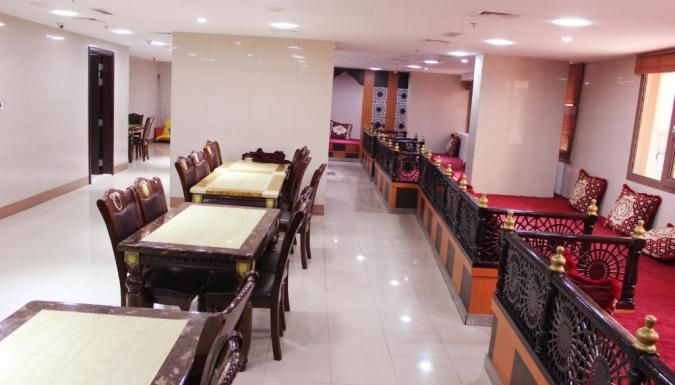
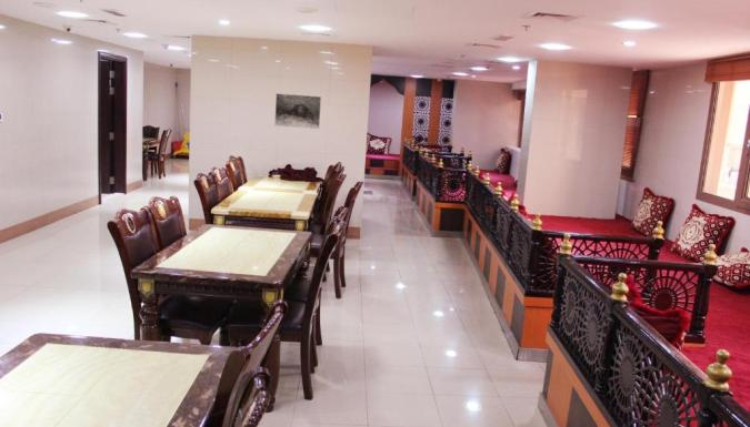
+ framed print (298, 111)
